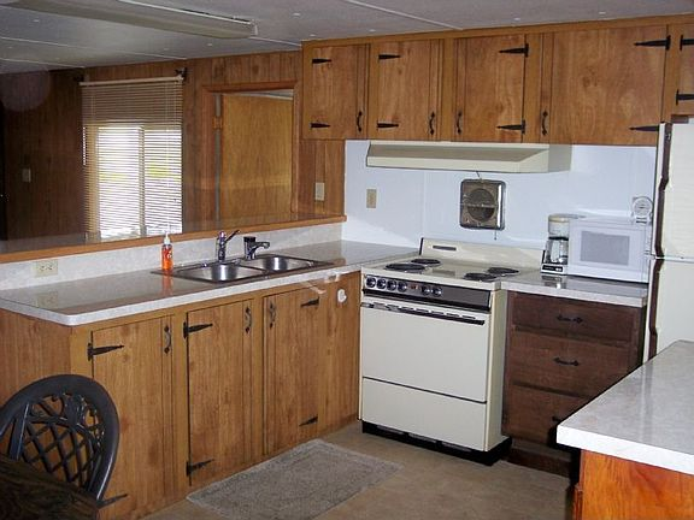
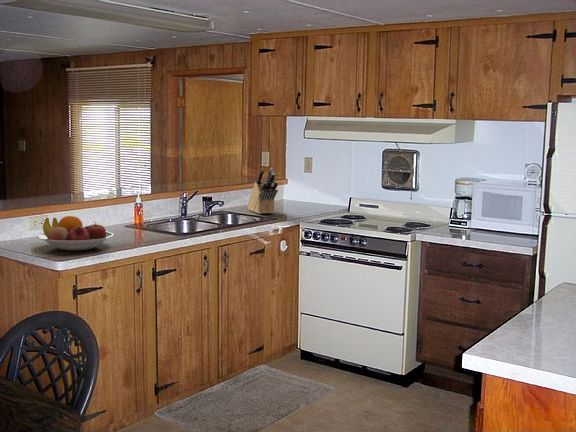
+ fruit bowl (76, 232)
+ knife block (262, 189)
